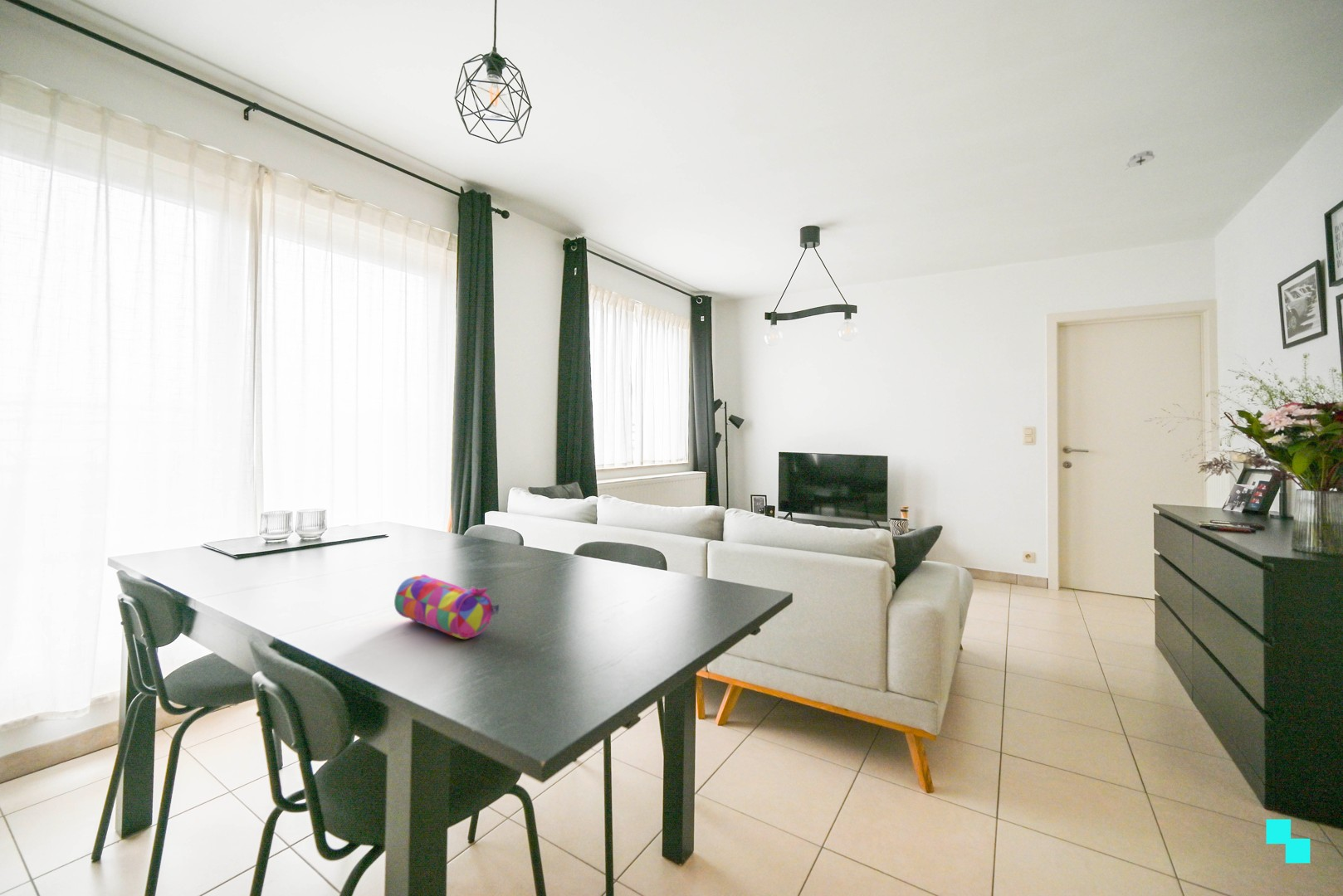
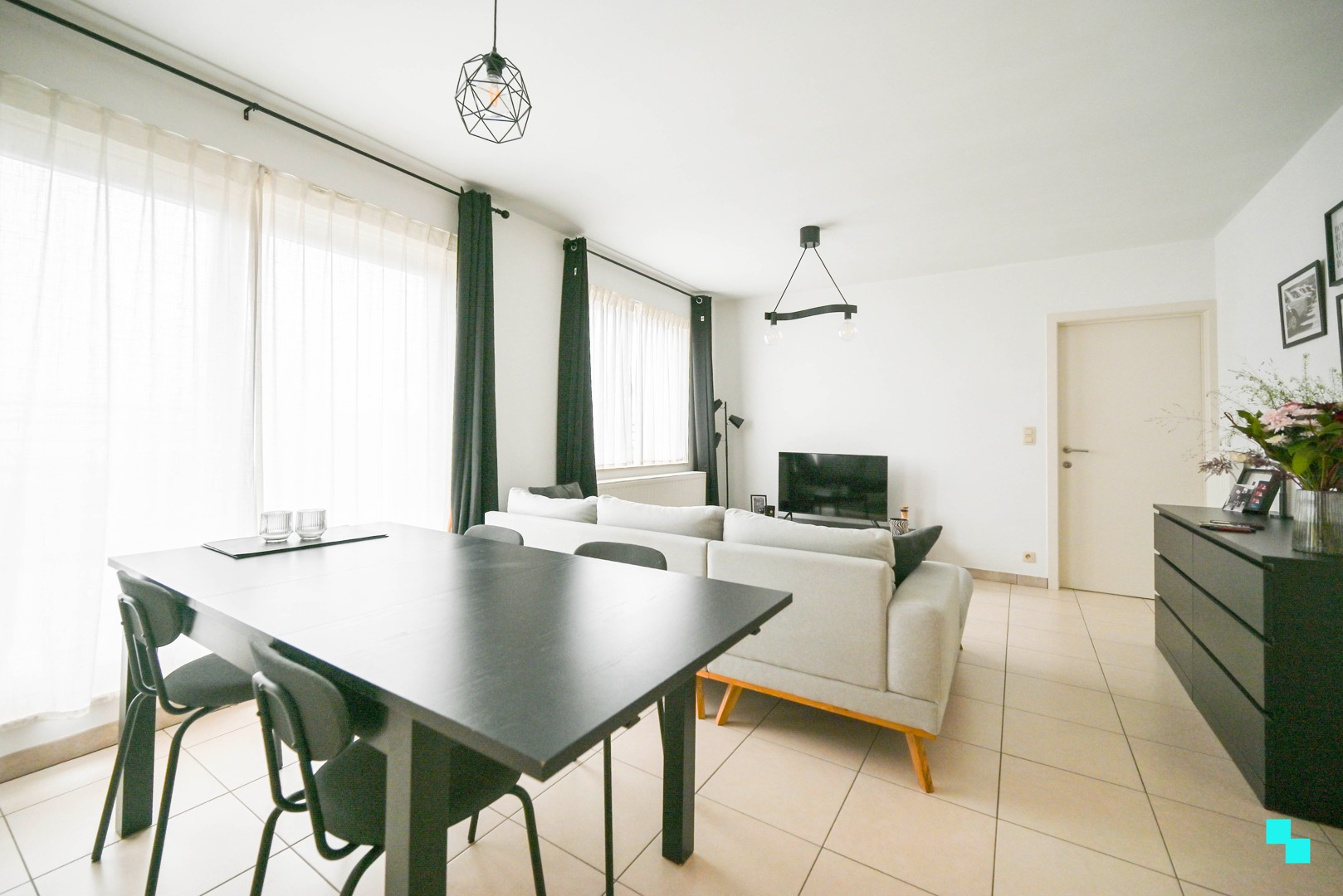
- pencil case (444, 603)
- smoke detector (1140, 158)
